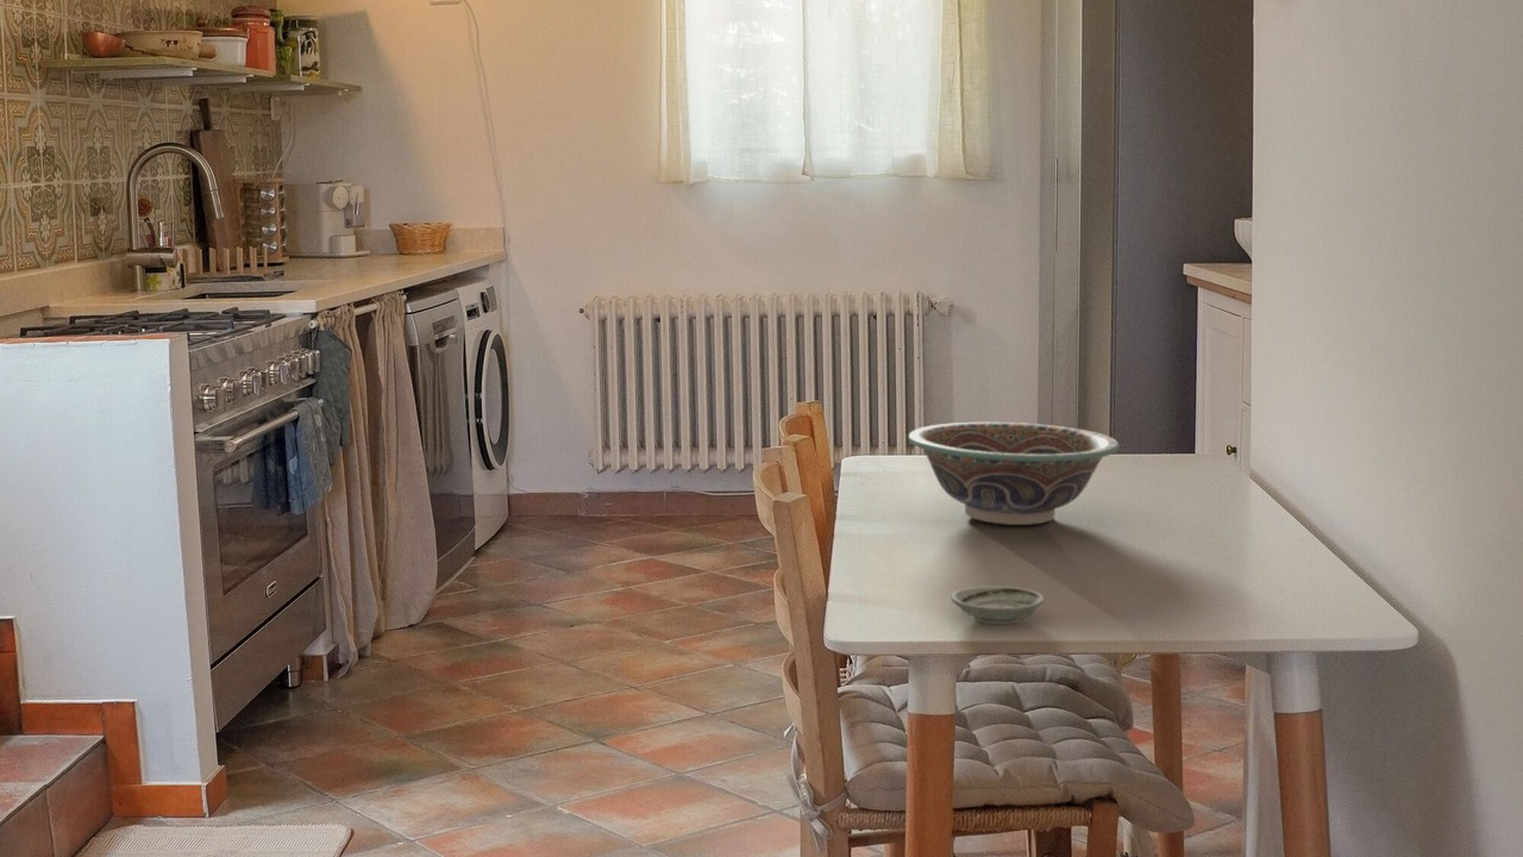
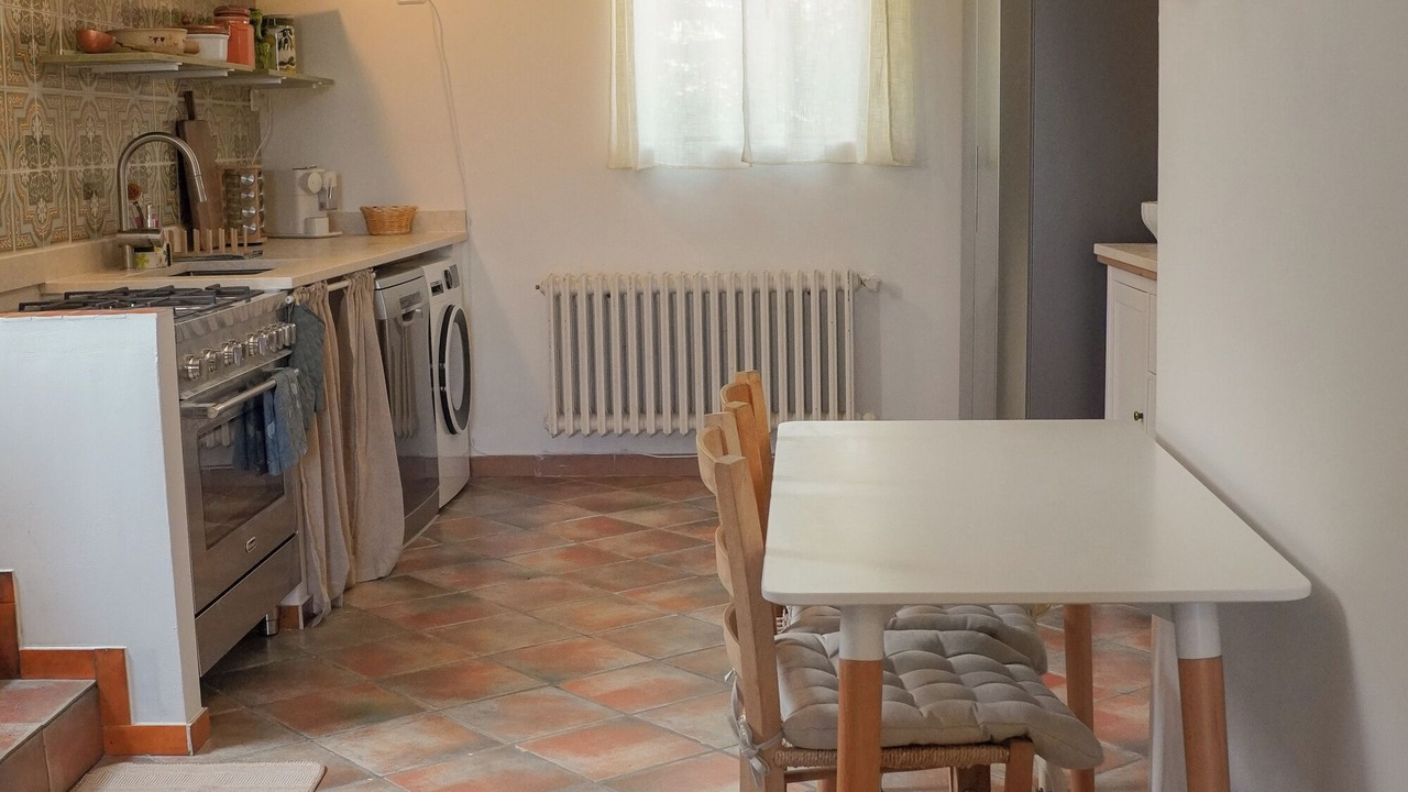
- decorative bowl (1013, 475)
- saucer (997, 606)
